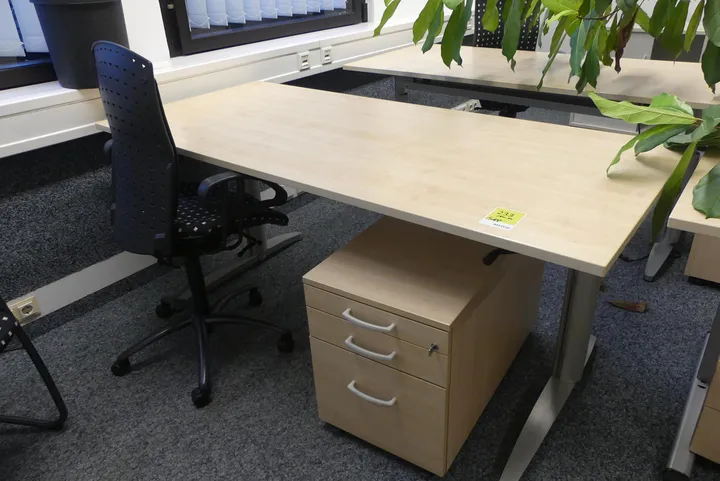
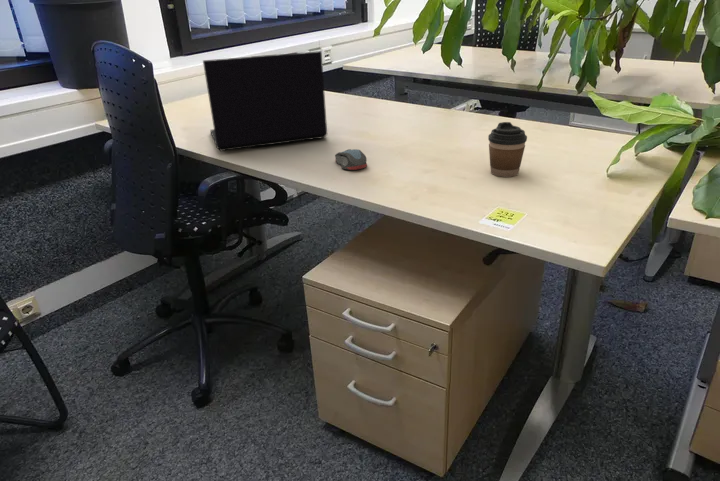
+ laptop (262, 95)
+ computer mouse (351, 156)
+ coffee cup (506, 149)
